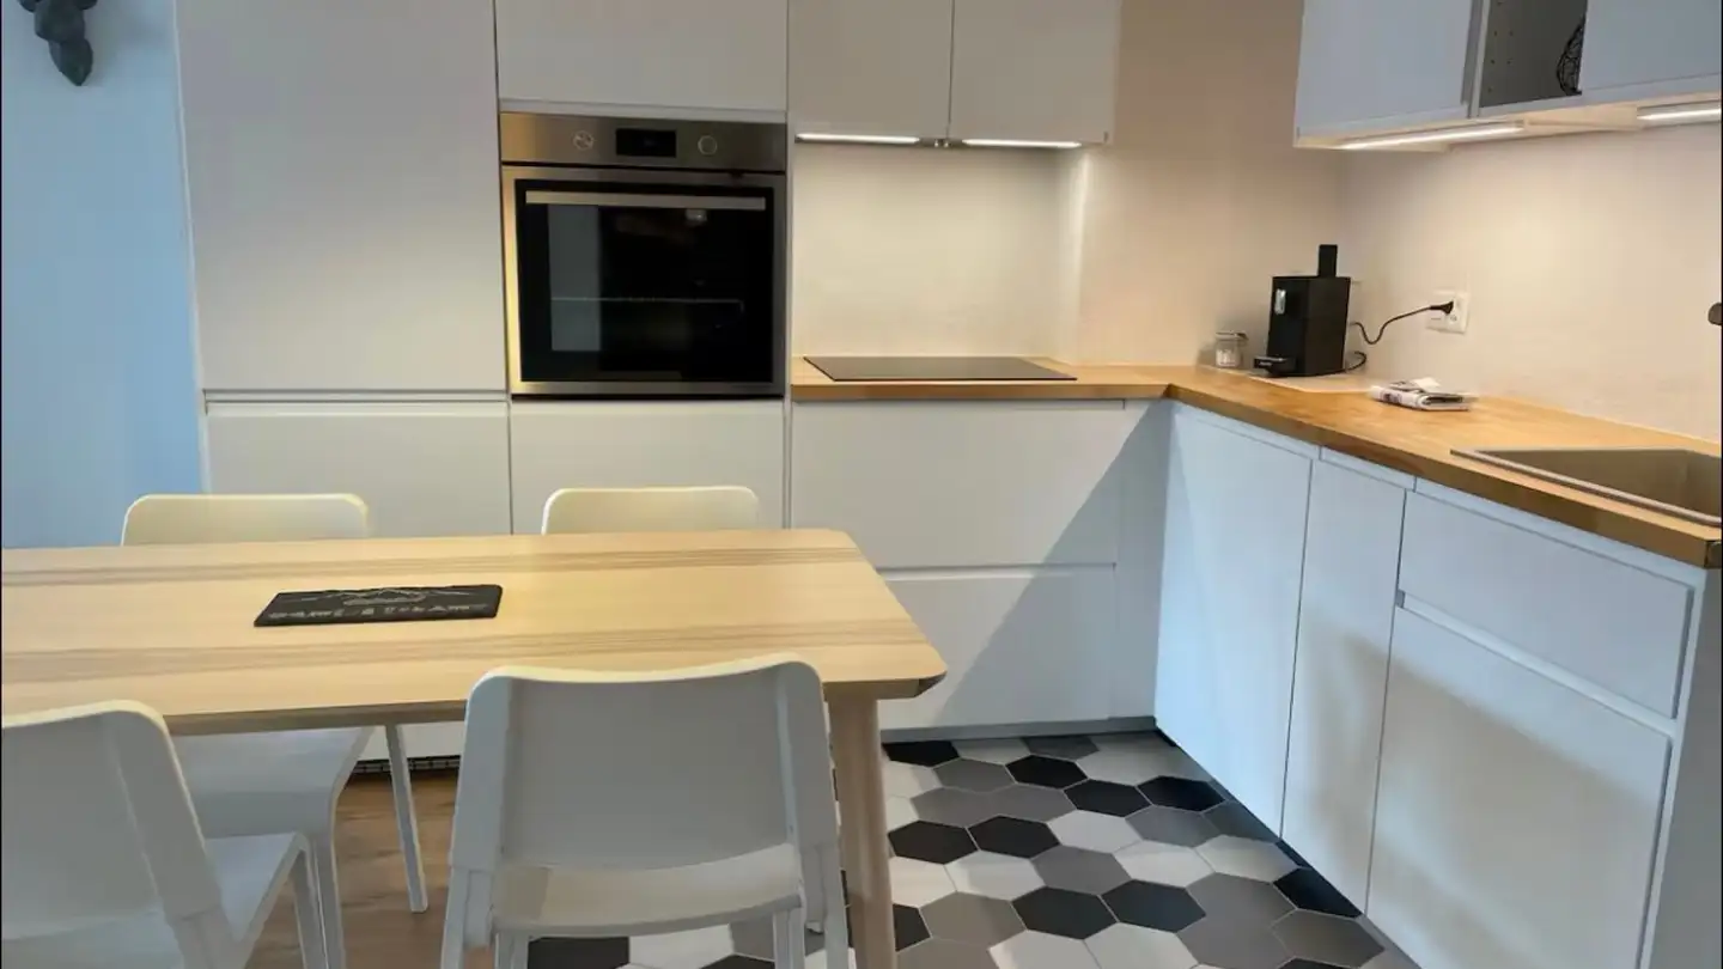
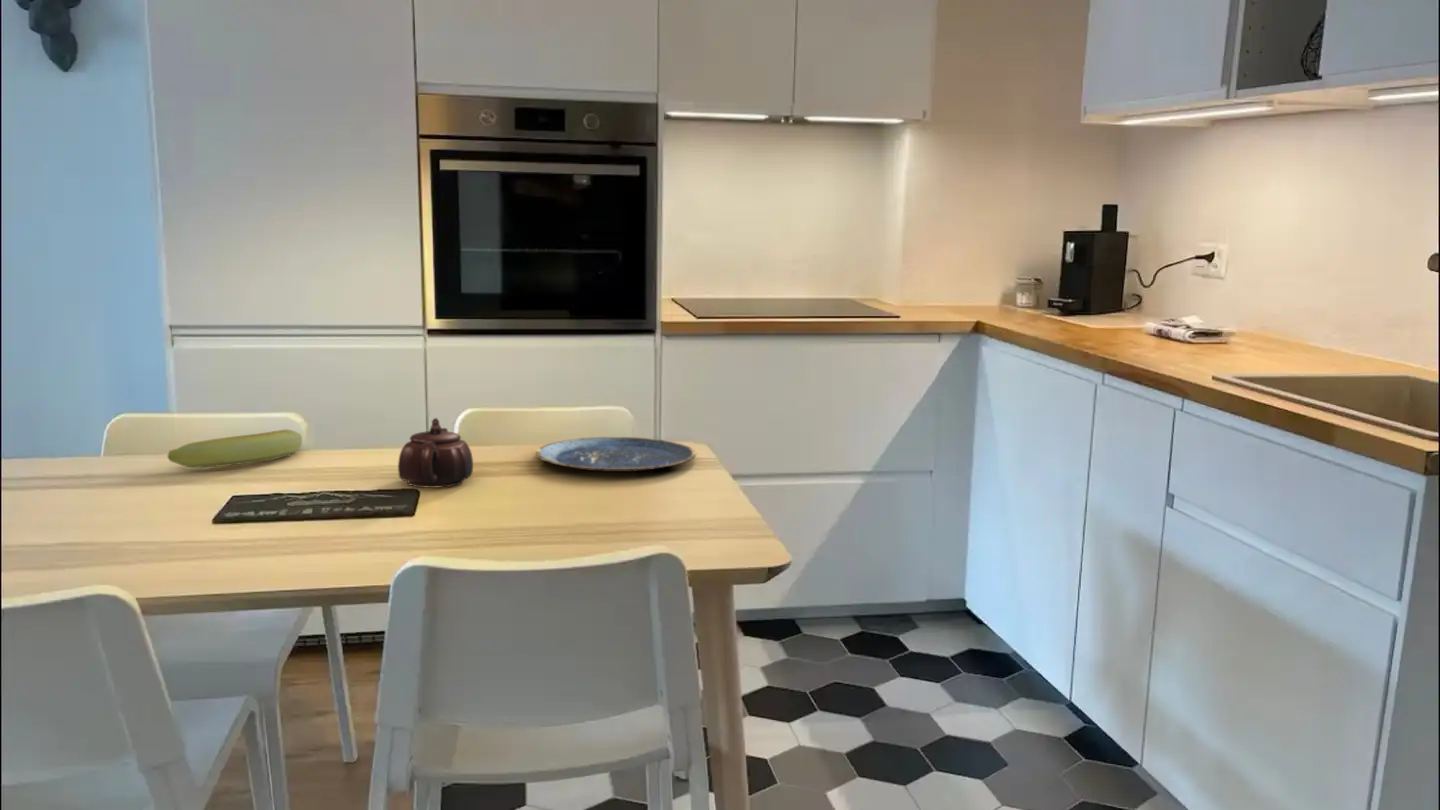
+ plate (616, 455)
+ banana (245, 441)
+ teapot (434, 450)
